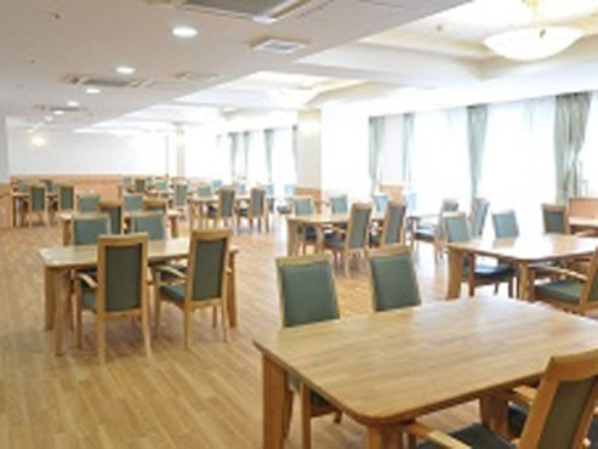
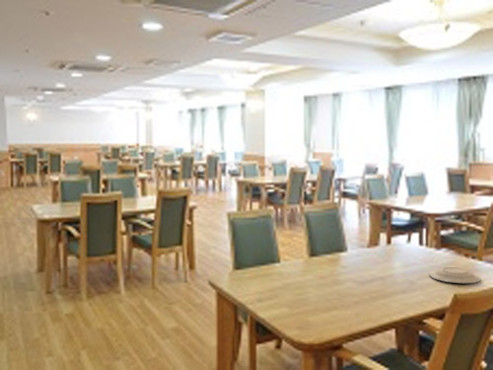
+ plate (454, 273)
